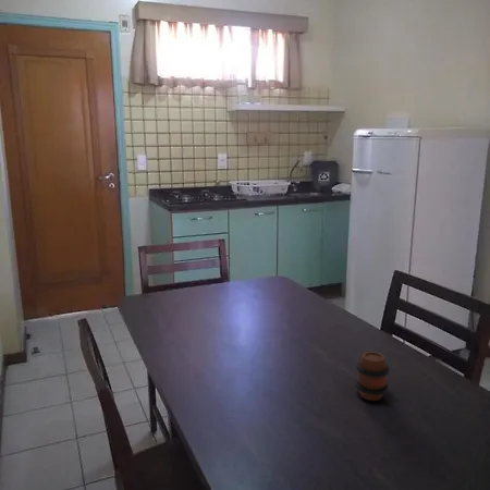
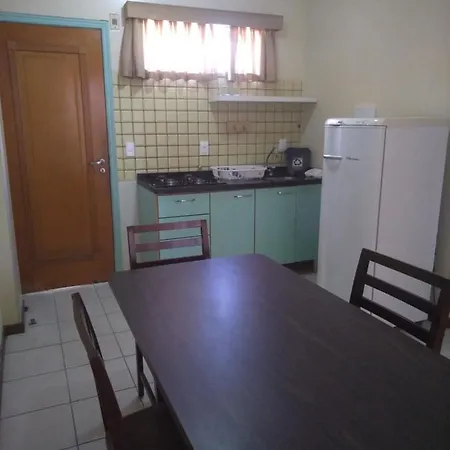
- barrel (371, 376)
